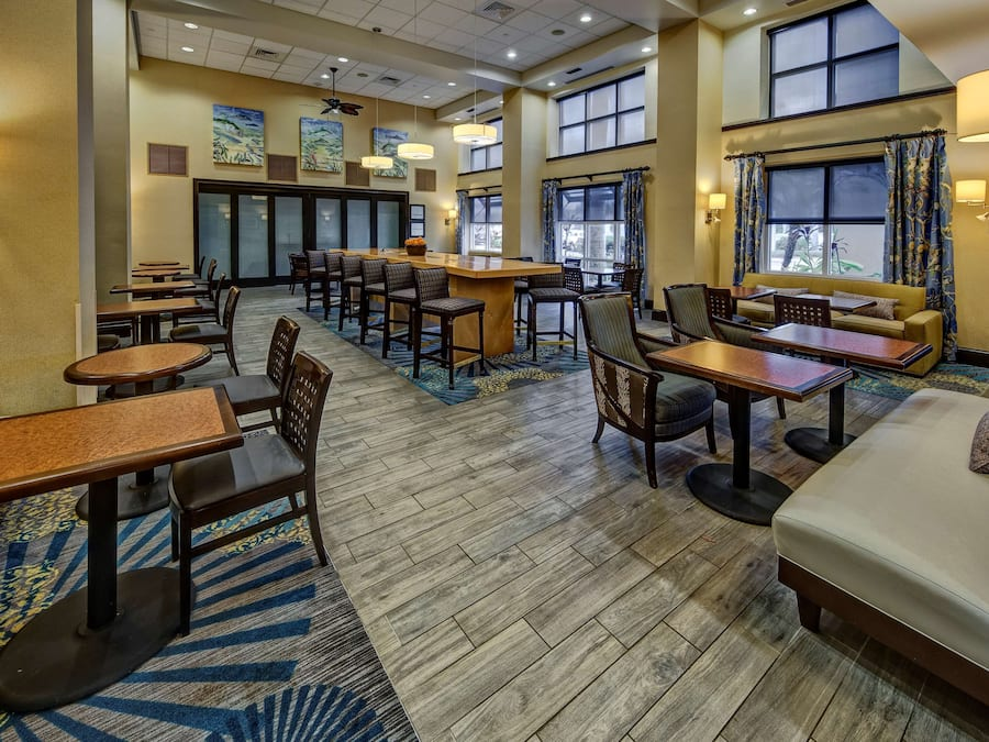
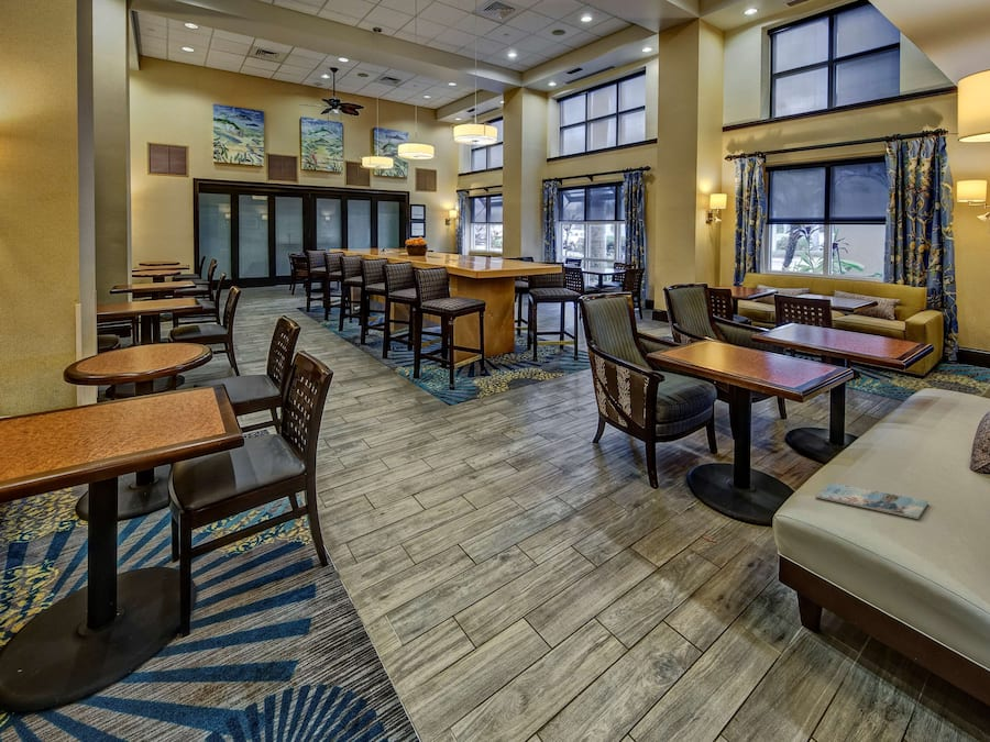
+ magazine (870, 499)
